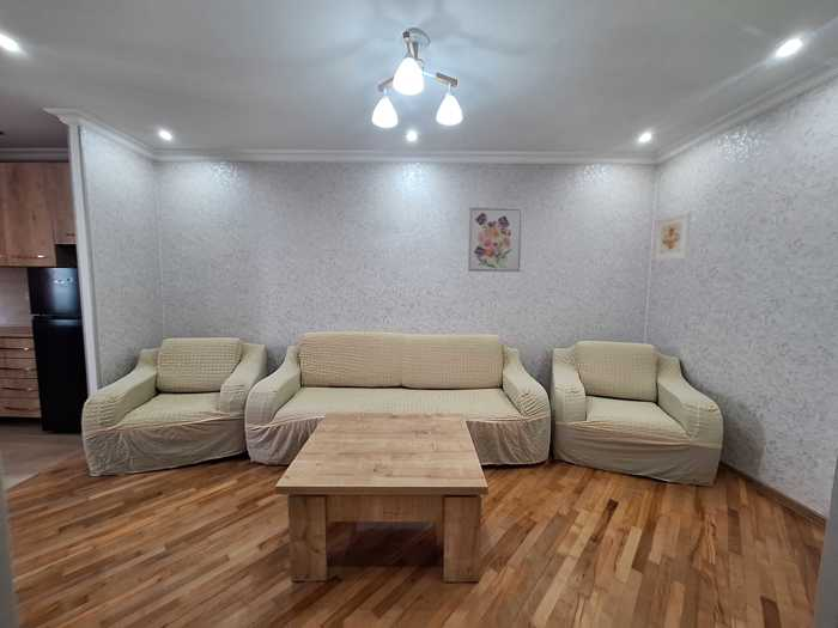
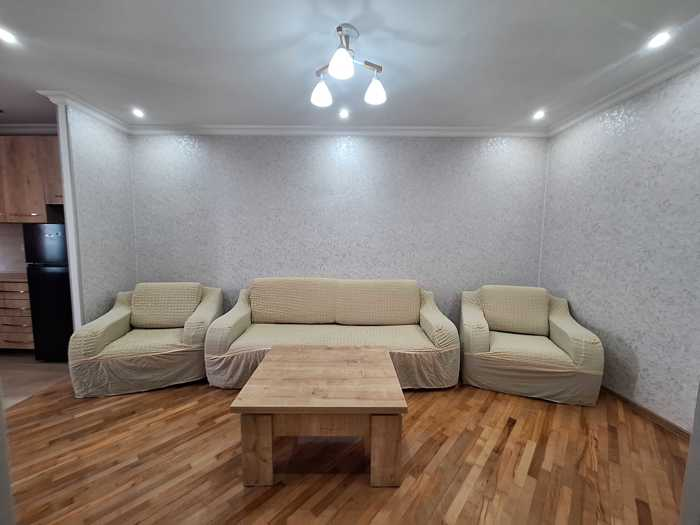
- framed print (670, 238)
- wall art (494, 239)
